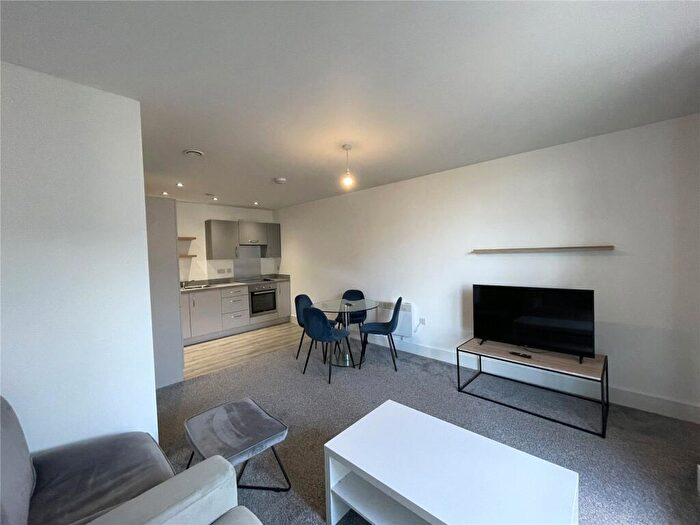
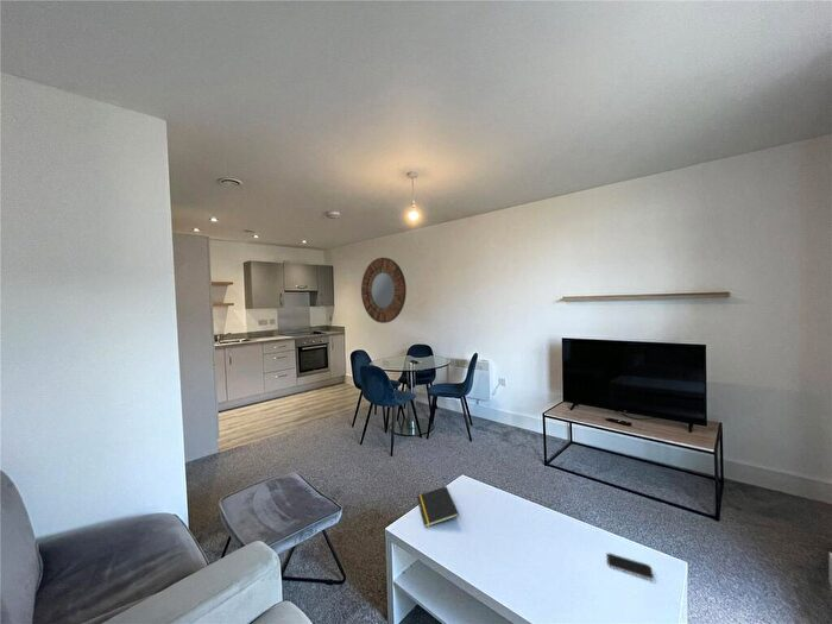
+ notepad (436, 505)
+ smartphone (629, 566)
+ home mirror (382, 290)
